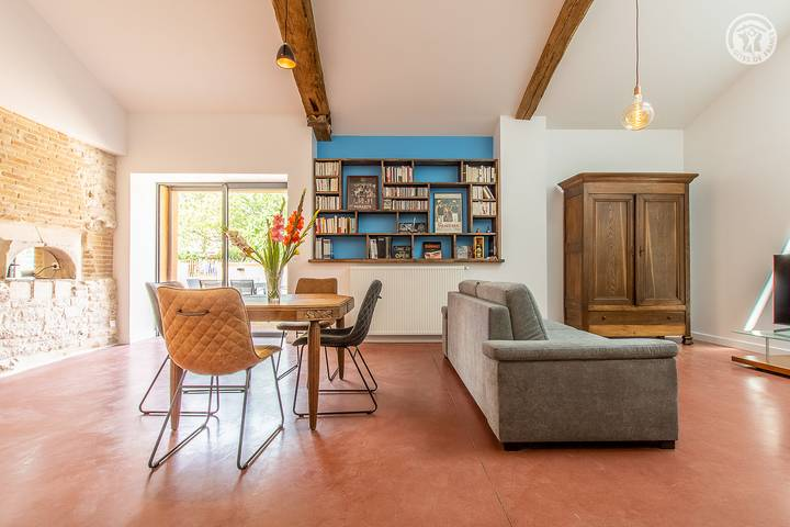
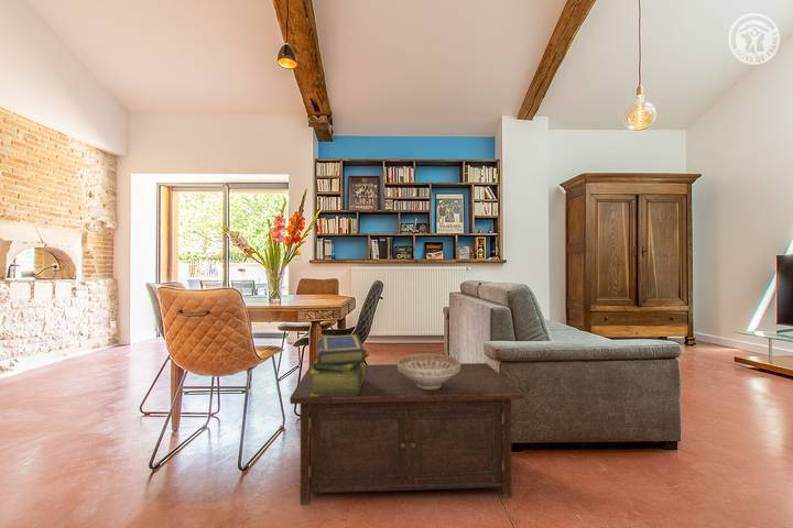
+ decorative bowl (428, 373)
+ cabinet (403, 425)
+ stack of books (340, 362)
